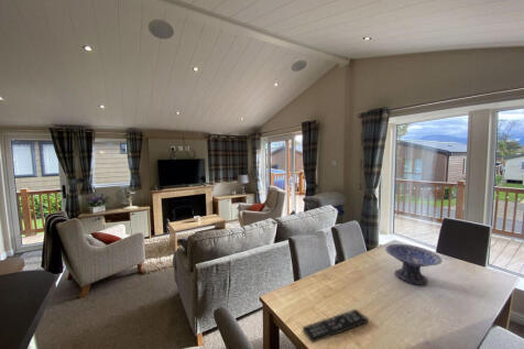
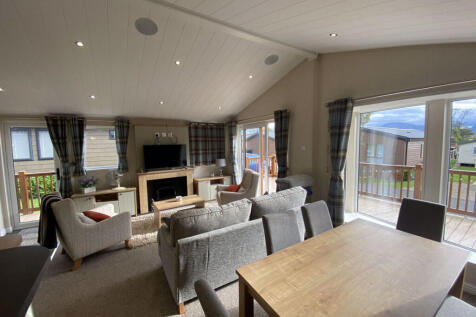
- remote control (336, 324)
- decorative bowl (411, 264)
